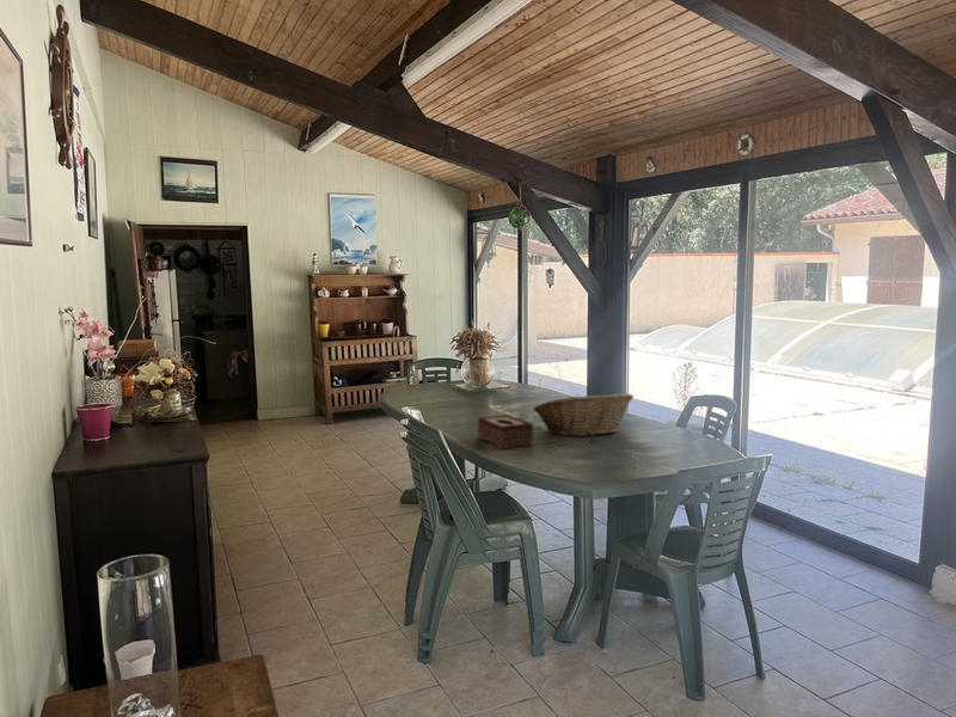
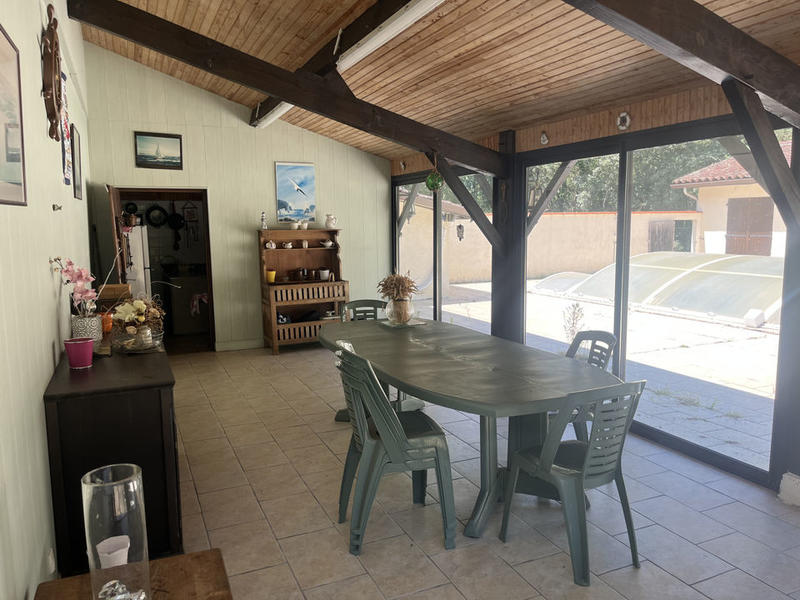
- fruit basket (583, 410)
- tissue box (504, 430)
